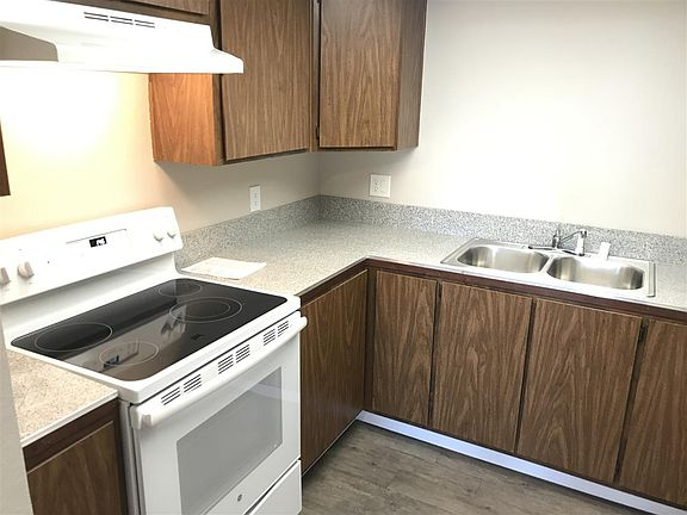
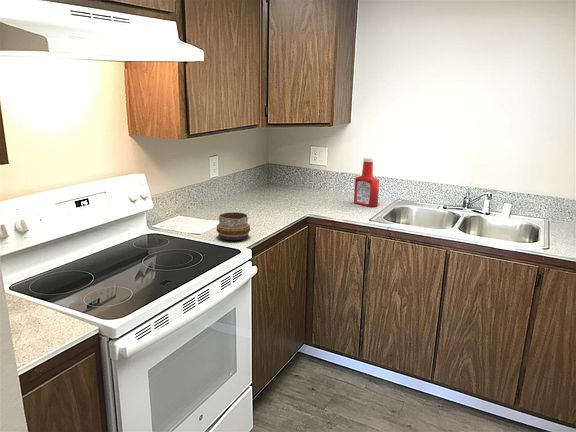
+ decorative bowl (233, 226)
+ soap bottle (366, 181)
